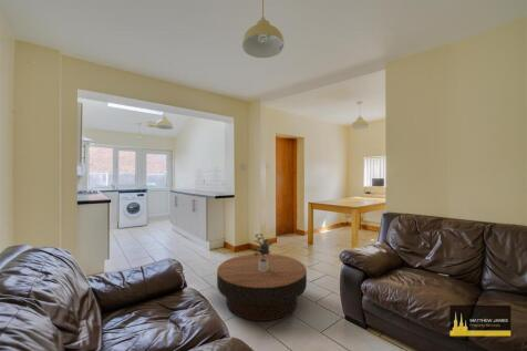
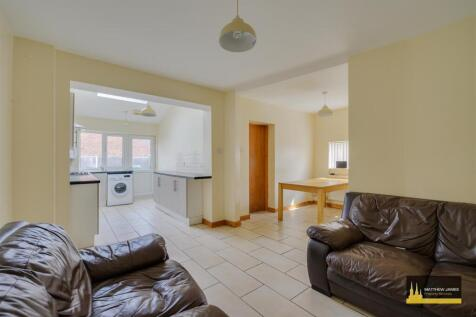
- potted plant (264, 252)
- coffee table (261, 283)
